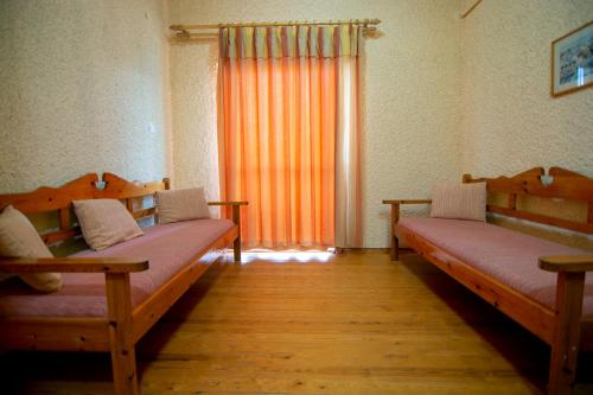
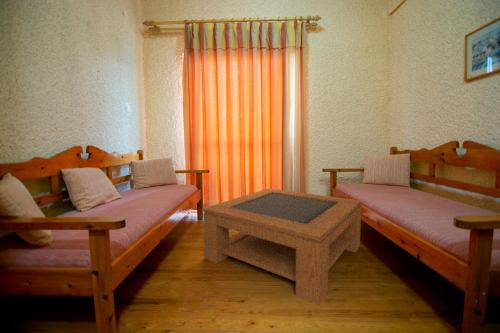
+ coffee table (285, 228)
